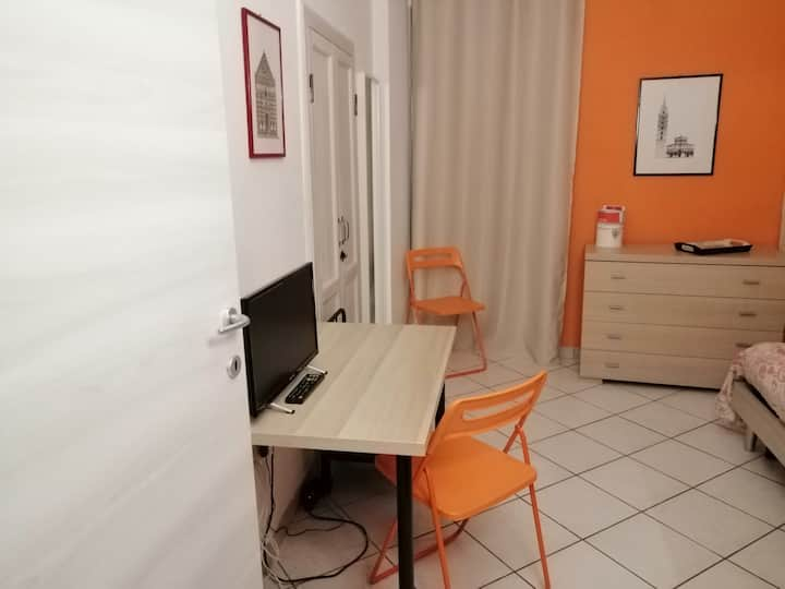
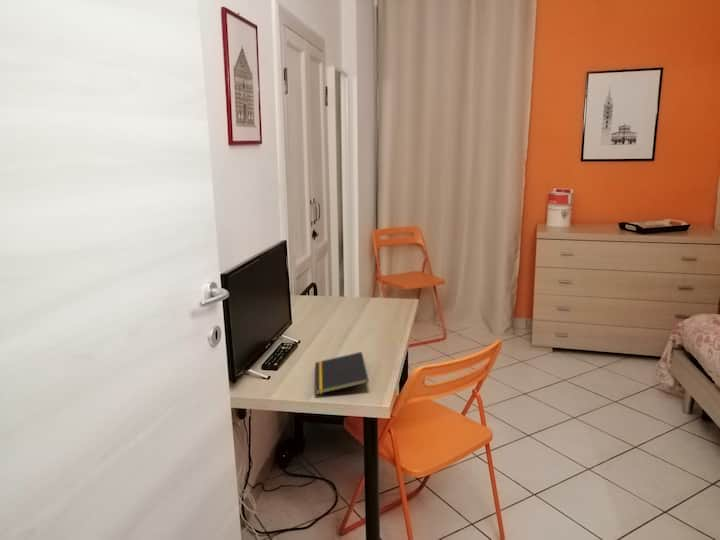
+ notepad (340, 371)
